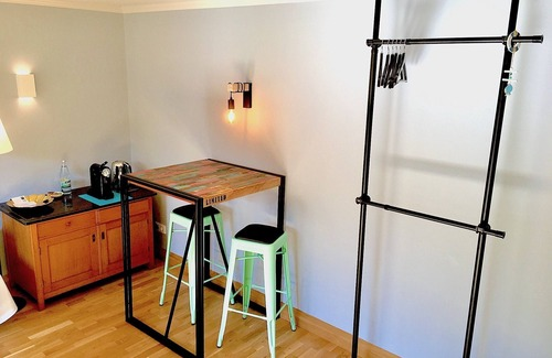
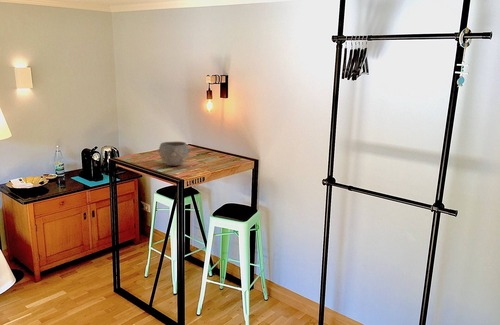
+ bowl (174, 154)
